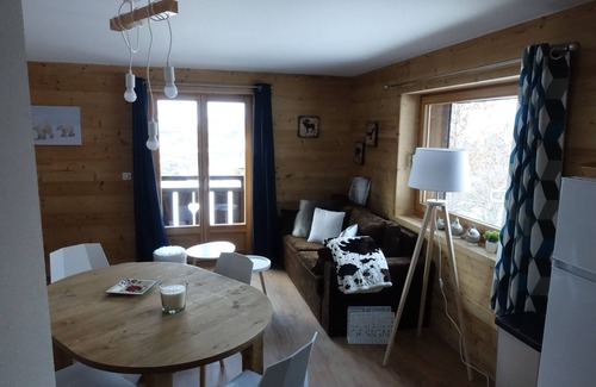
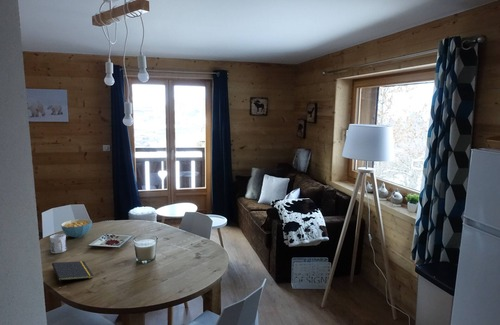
+ mug (58, 244)
+ cereal bowl (77, 229)
+ notepad (72, 270)
